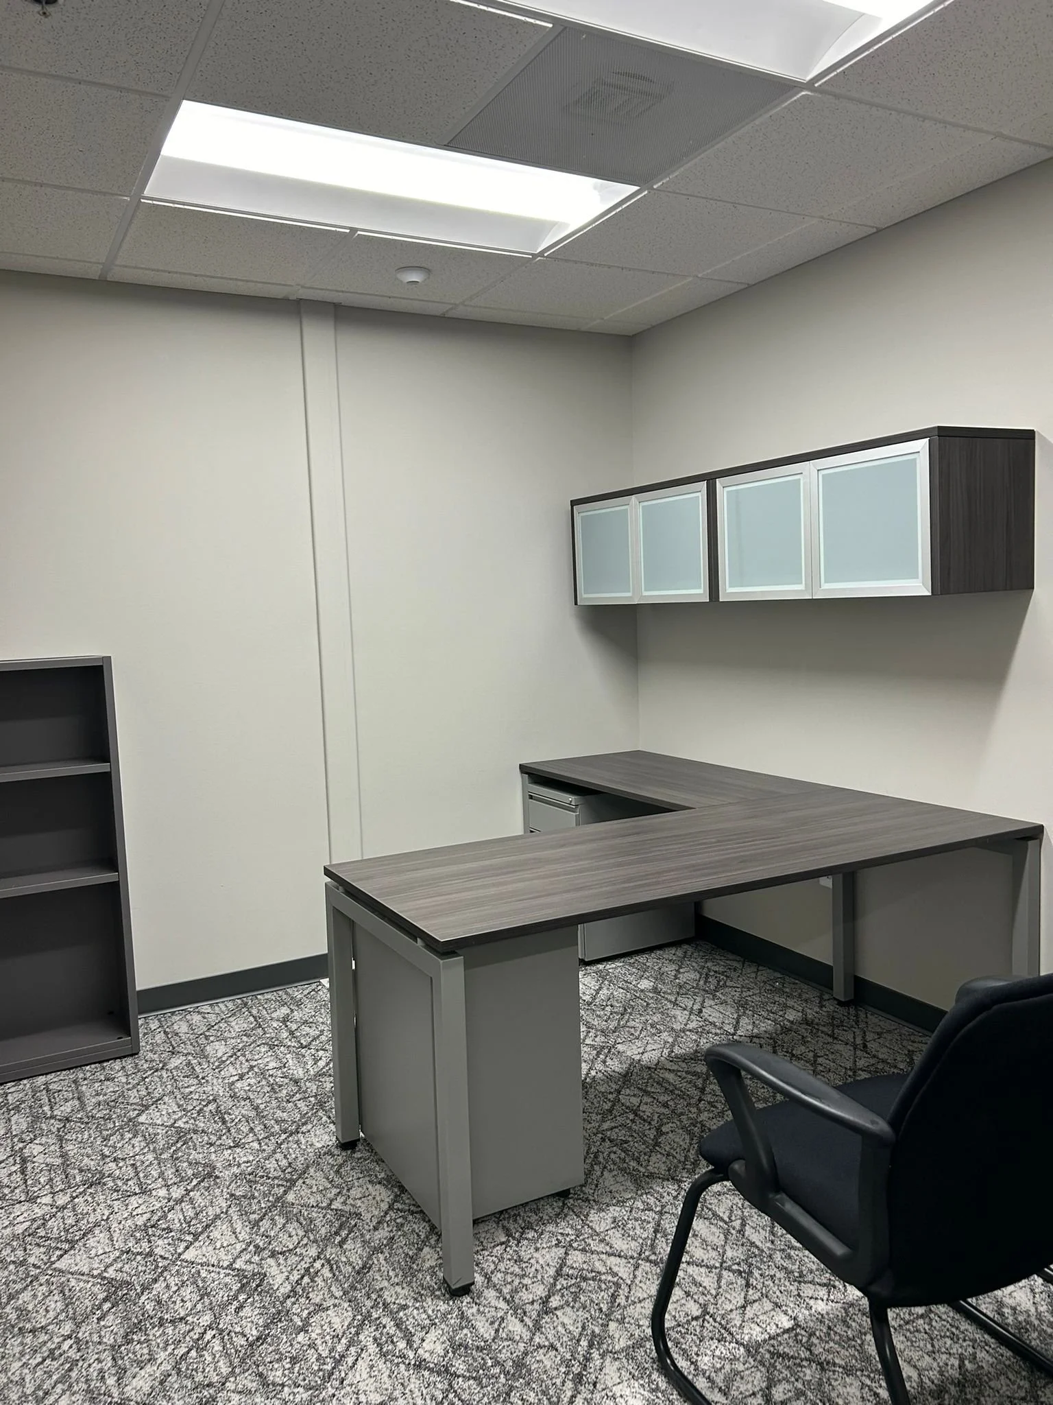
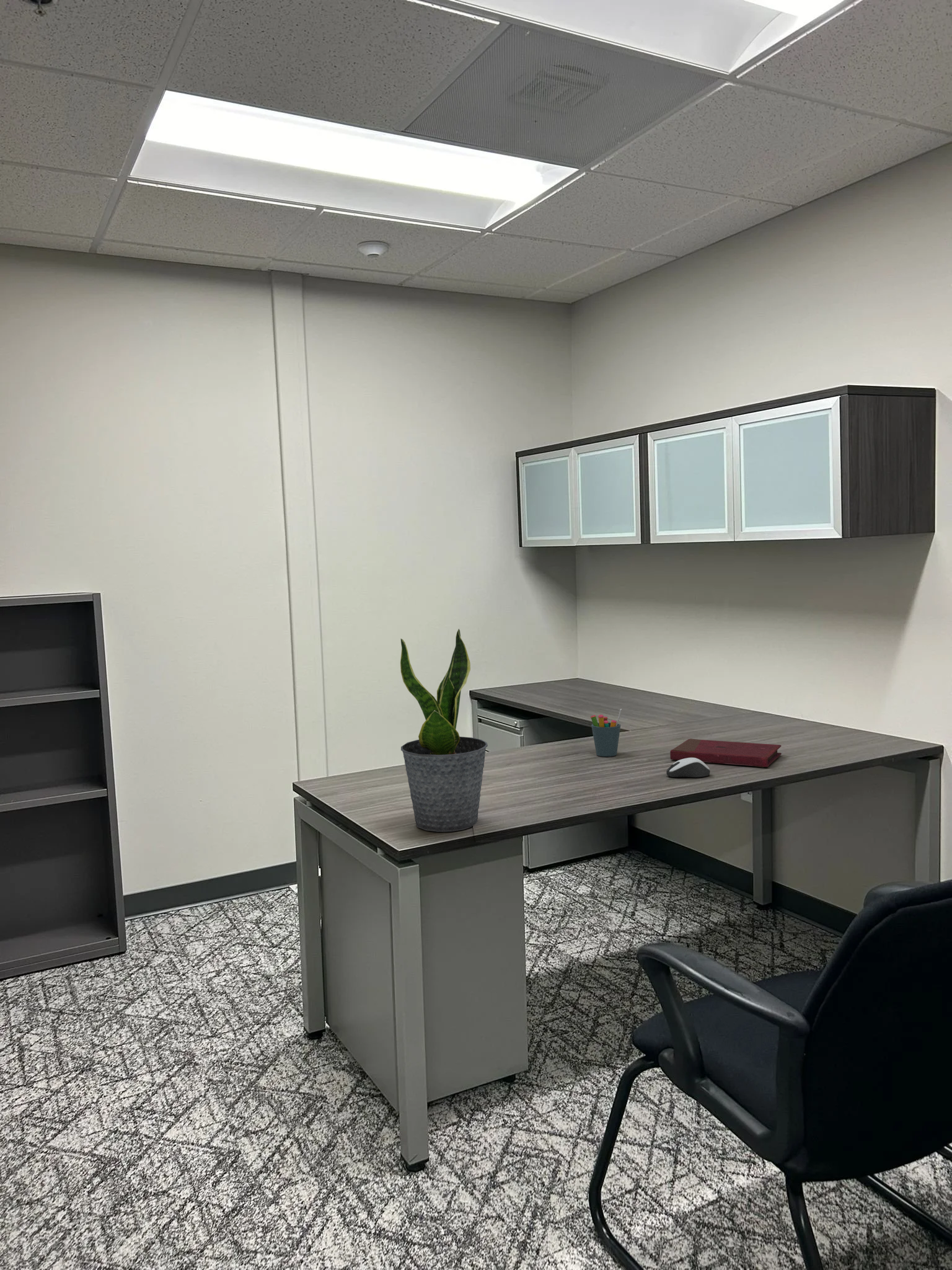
+ pen holder (606, 732)
+ potted plant (443, 728)
+ computer mouse (688, 766)
+ book (726, 752)
